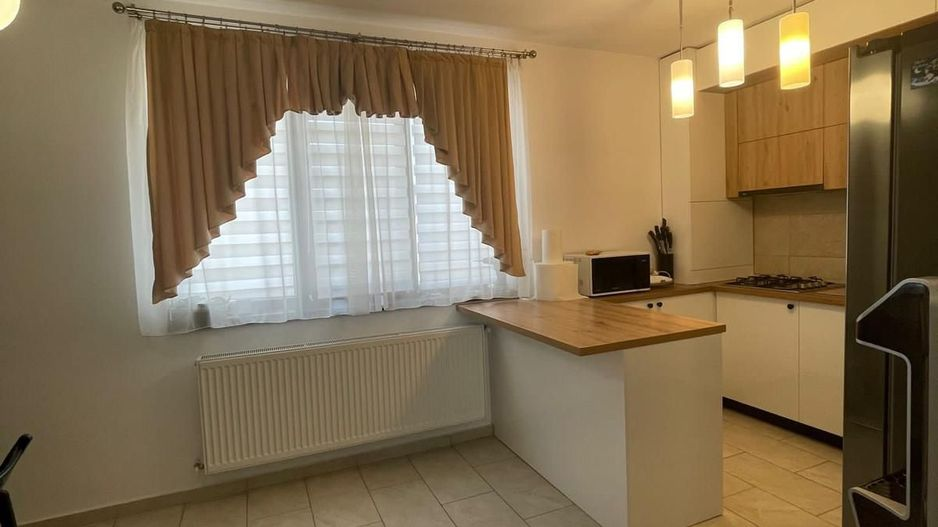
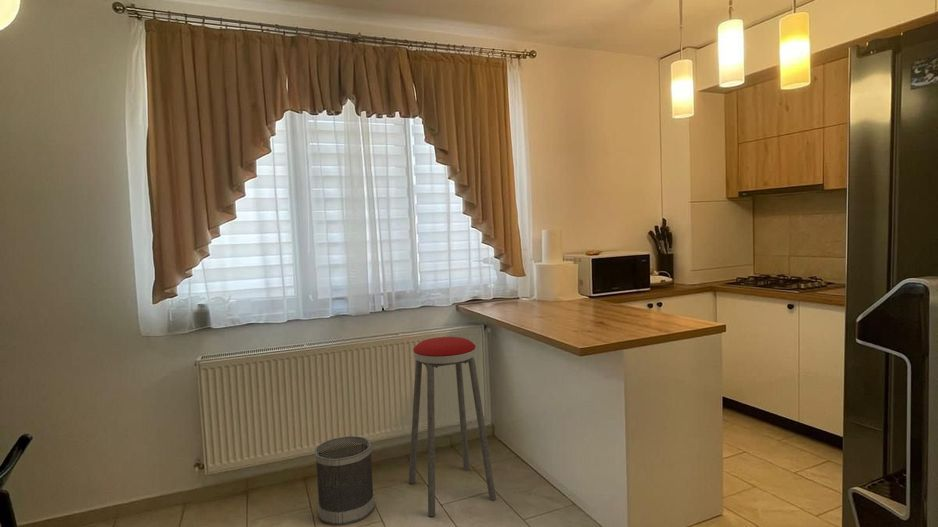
+ wastebasket (344, 478)
+ music stool (459, 415)
